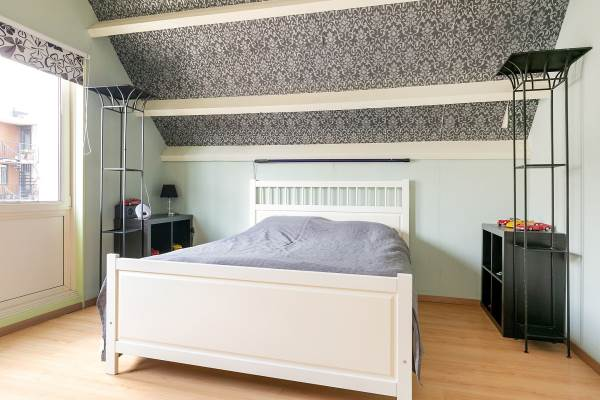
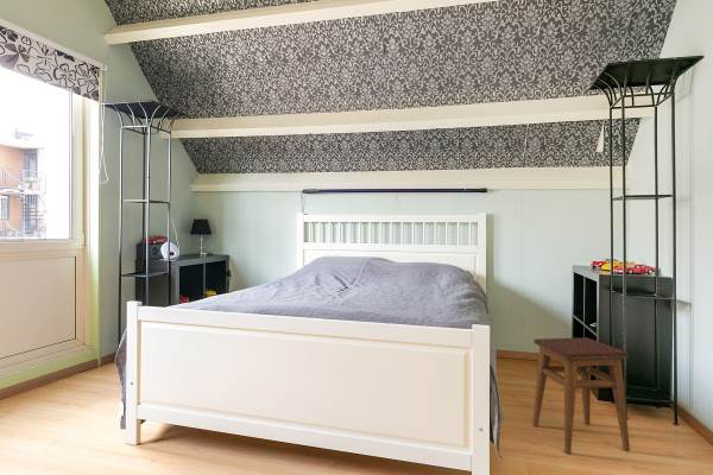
+ stool (575, 391)
